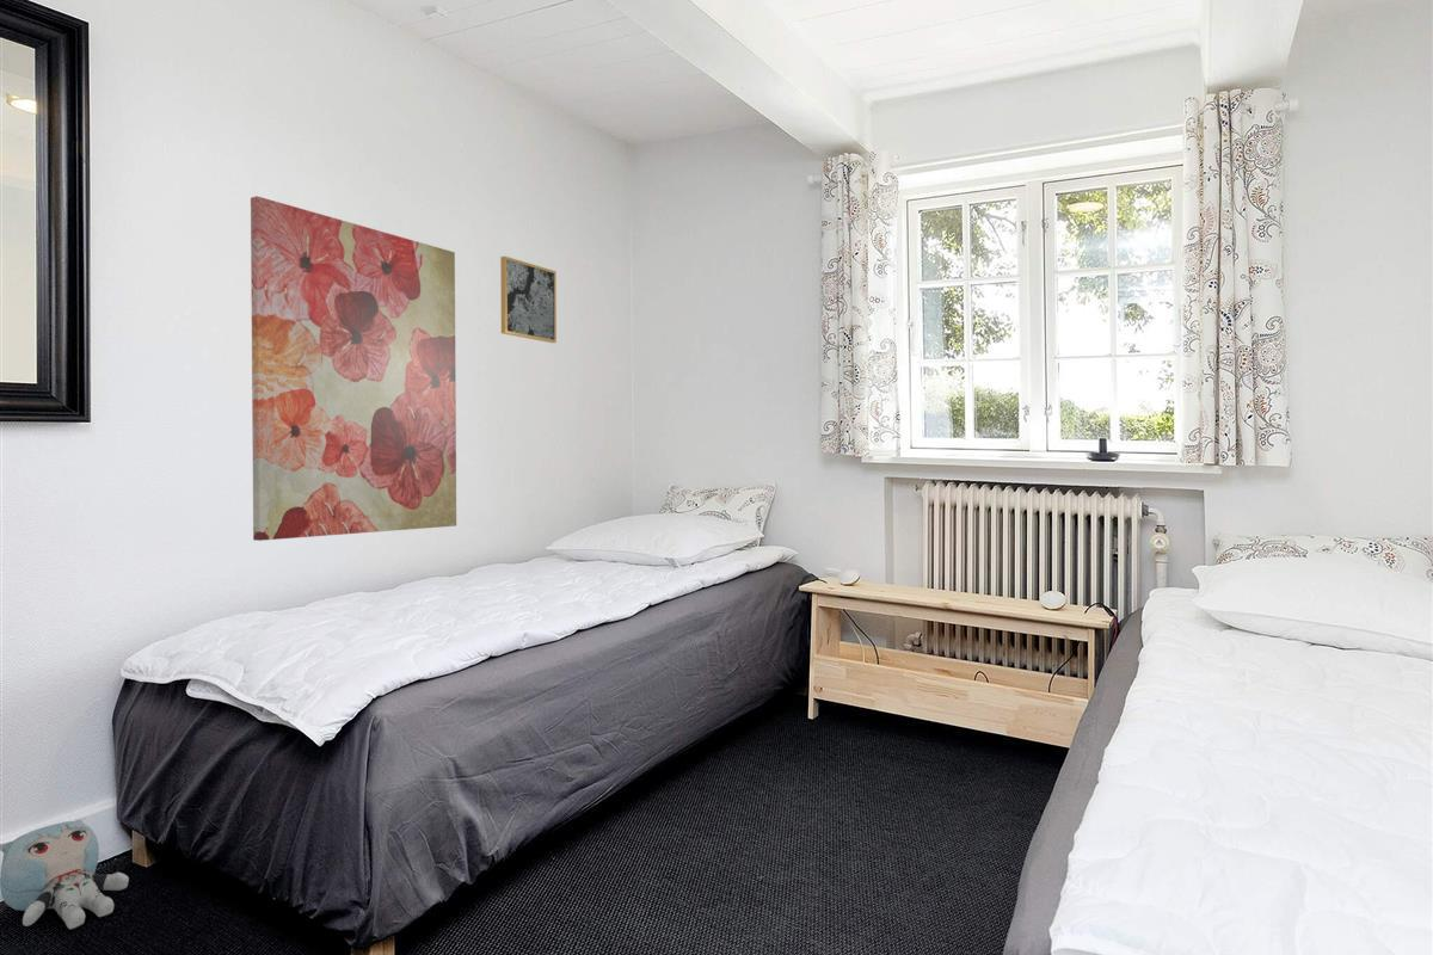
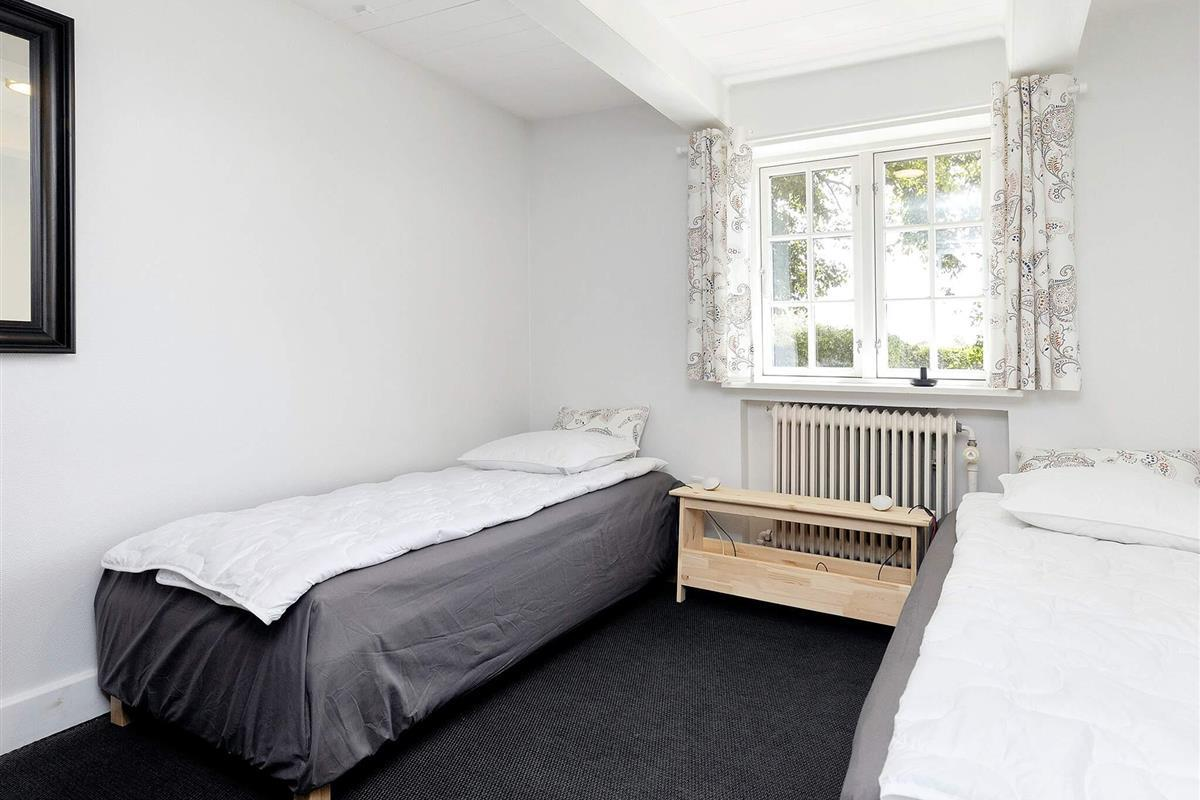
- wall art (364, 380)
- plush toy (61, 869)
- wall art (529, 301)
